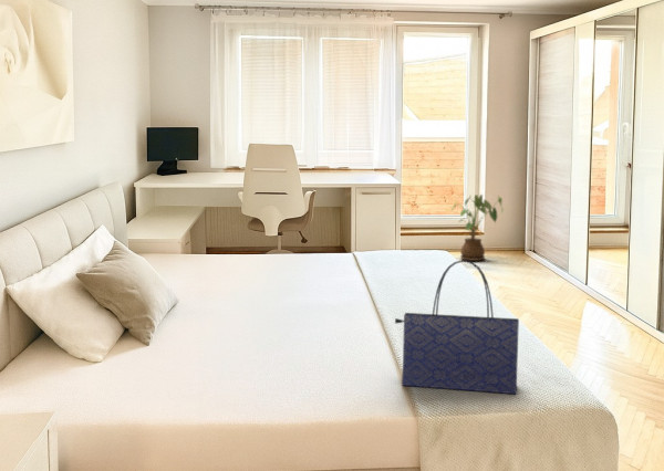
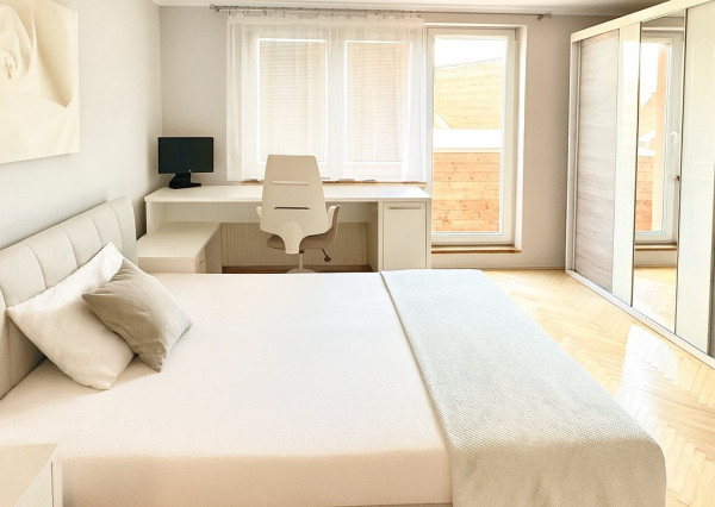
- tote bag (455, 323)
- house plant (477, 226)
